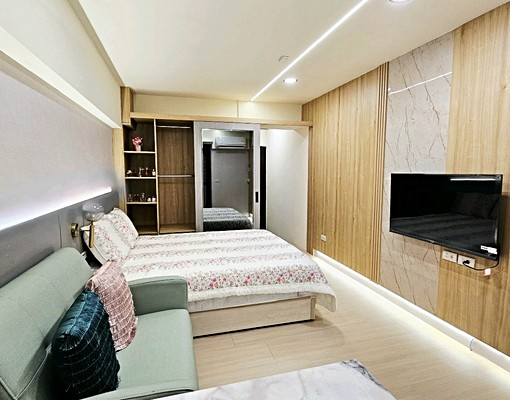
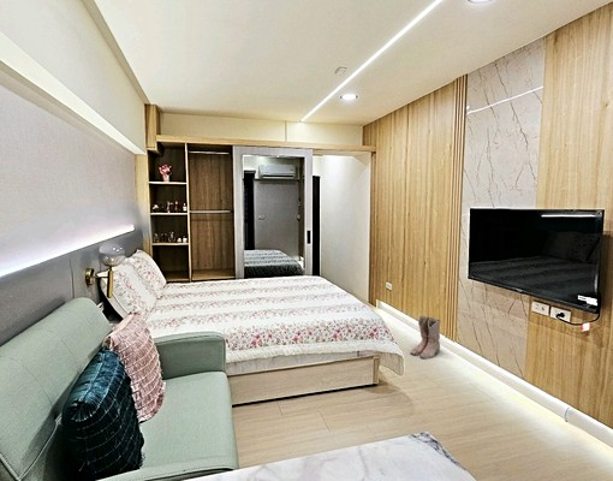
+ boots (425, 335)
